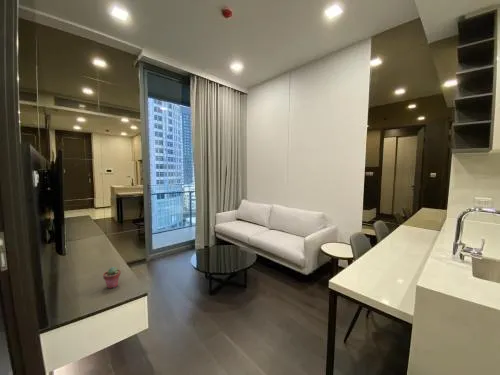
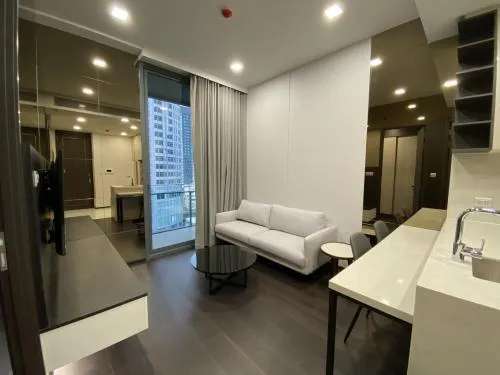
- potted succulent (112, 276)
